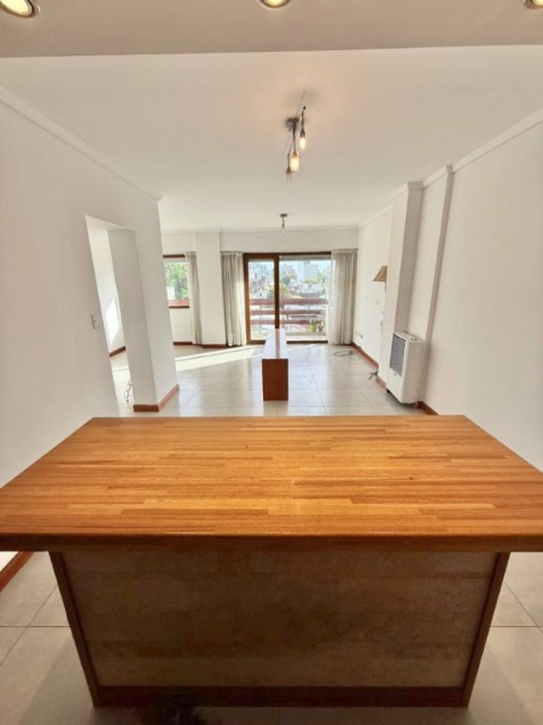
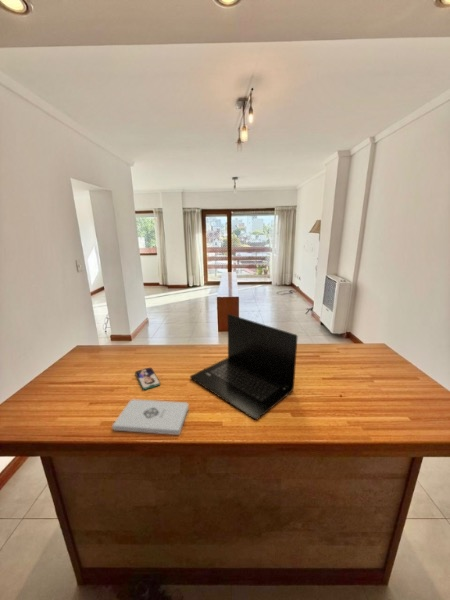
+ notepad (153, 415)
+ smartphone (147, 377)
+ laptop (239, 358)
